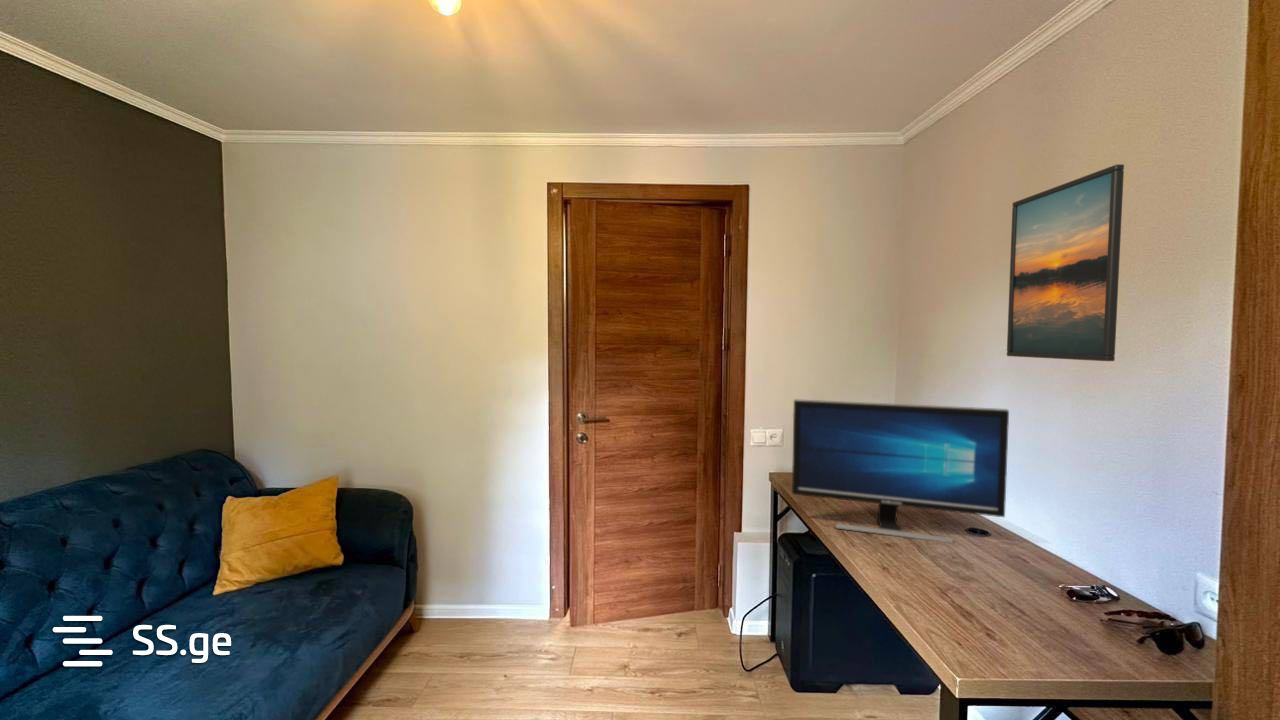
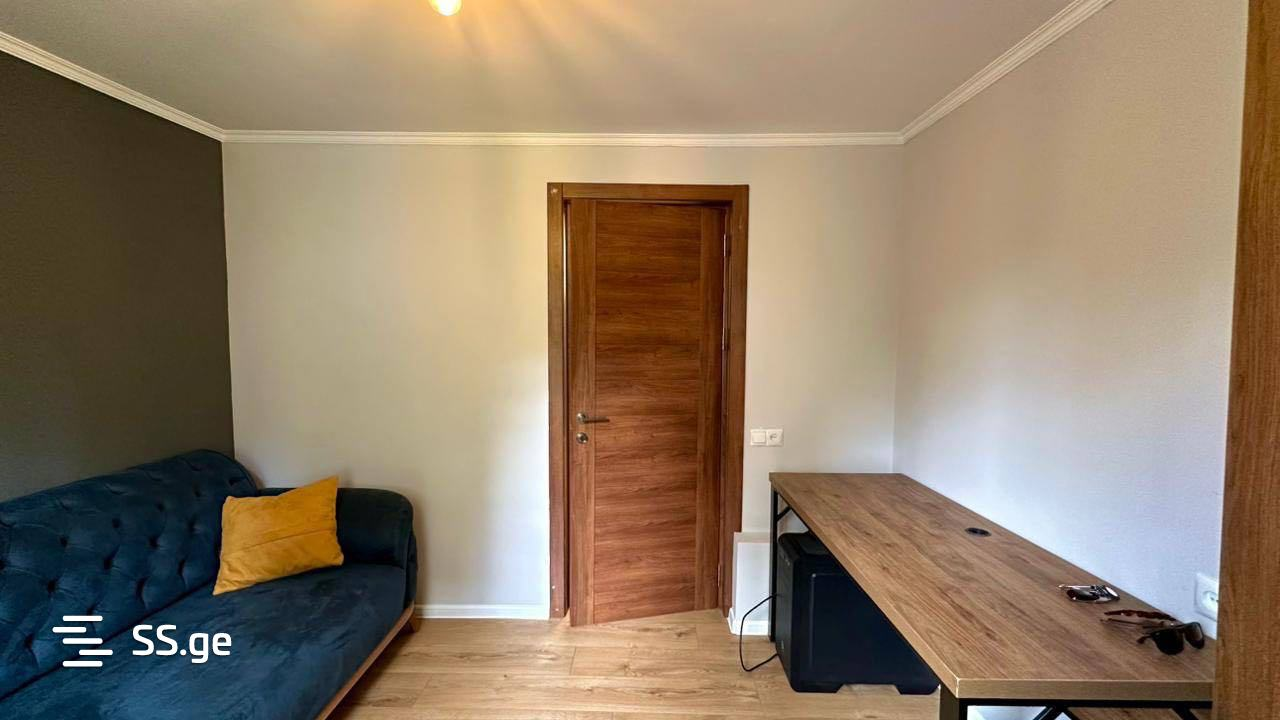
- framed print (1057, 272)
- computer monitor (891, 465)
